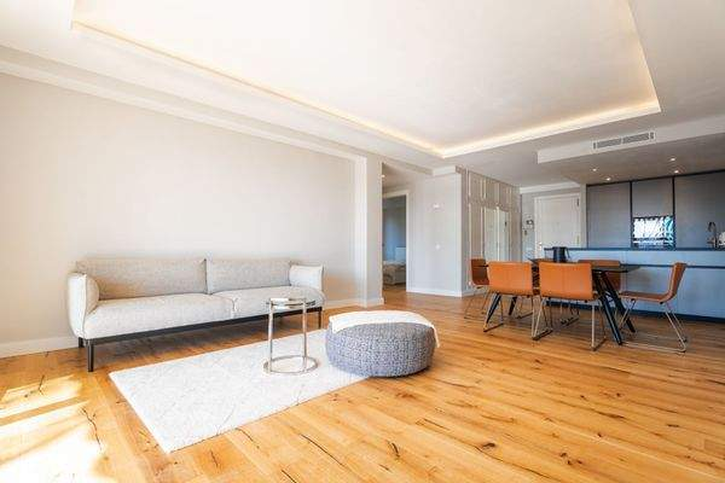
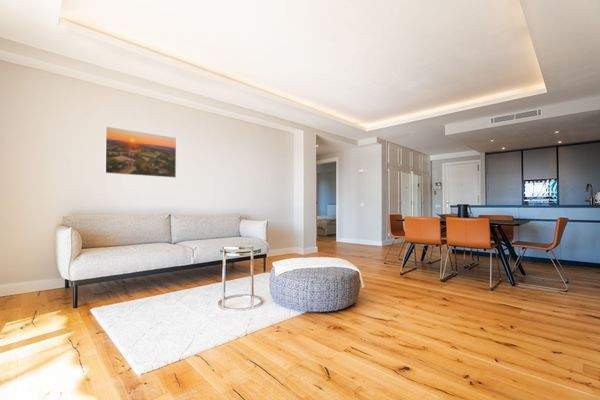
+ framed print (143, 154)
